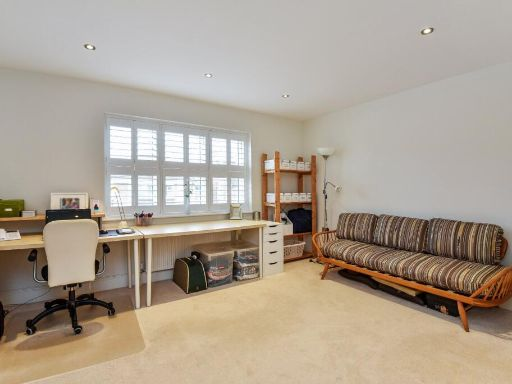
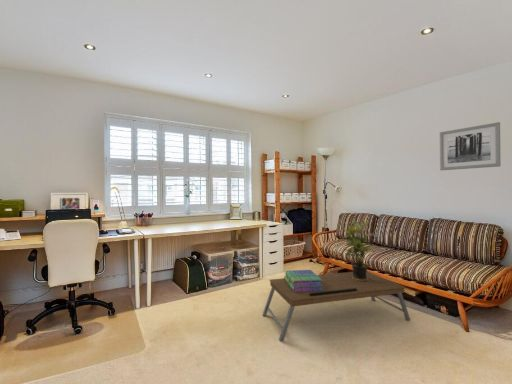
+ stack of books (302, 277)
+ coffee table (334, 299)
+ potted plant (357, 247)
+ wall art (467, 148)
